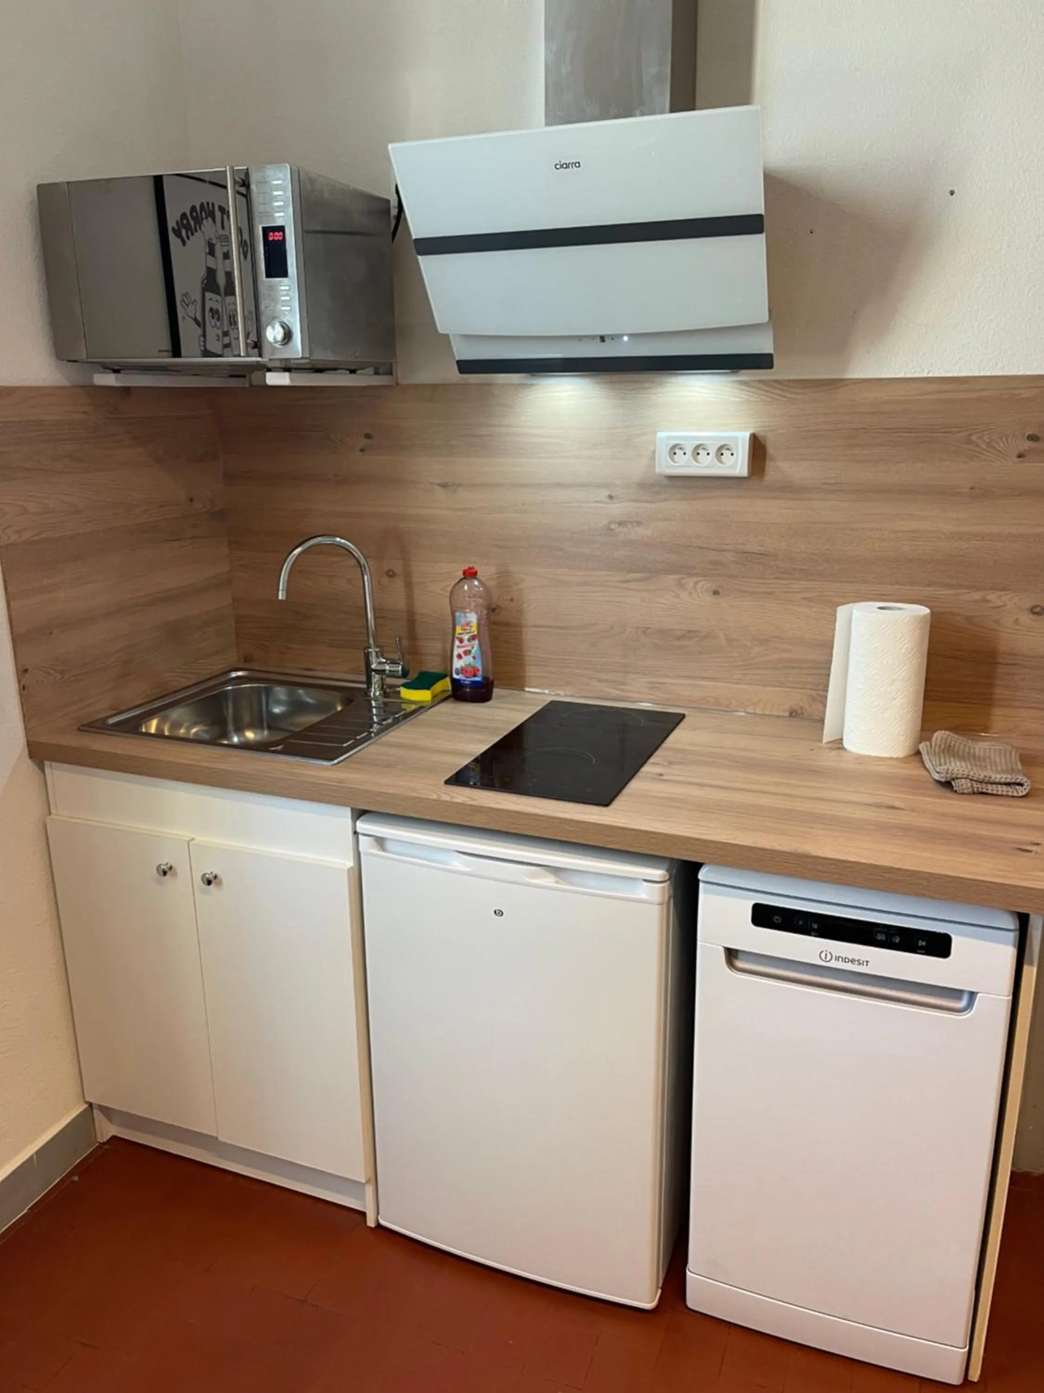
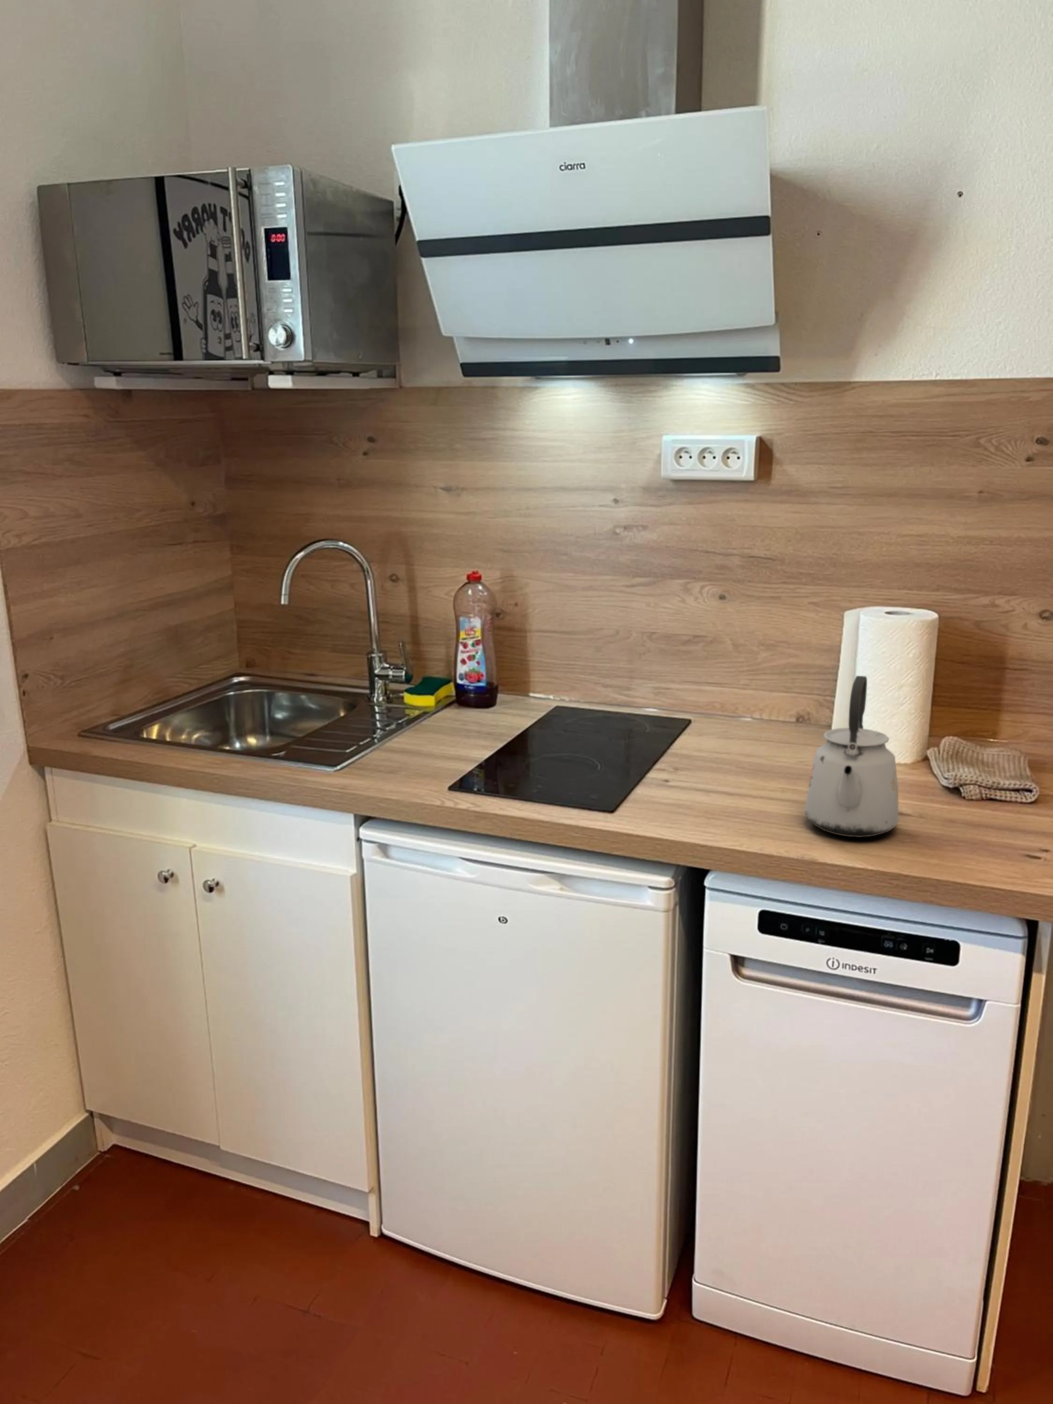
+ kettle (853, 759)
